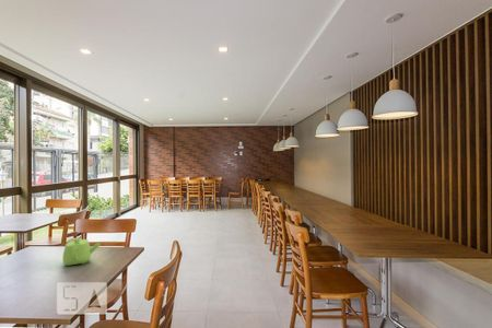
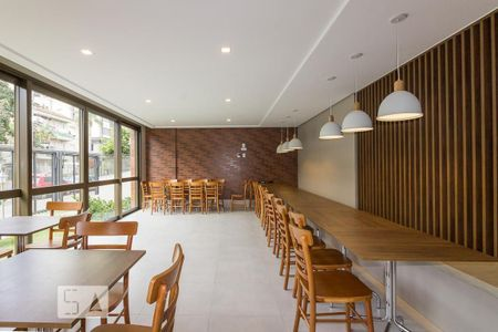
- teapot (82, 249)
